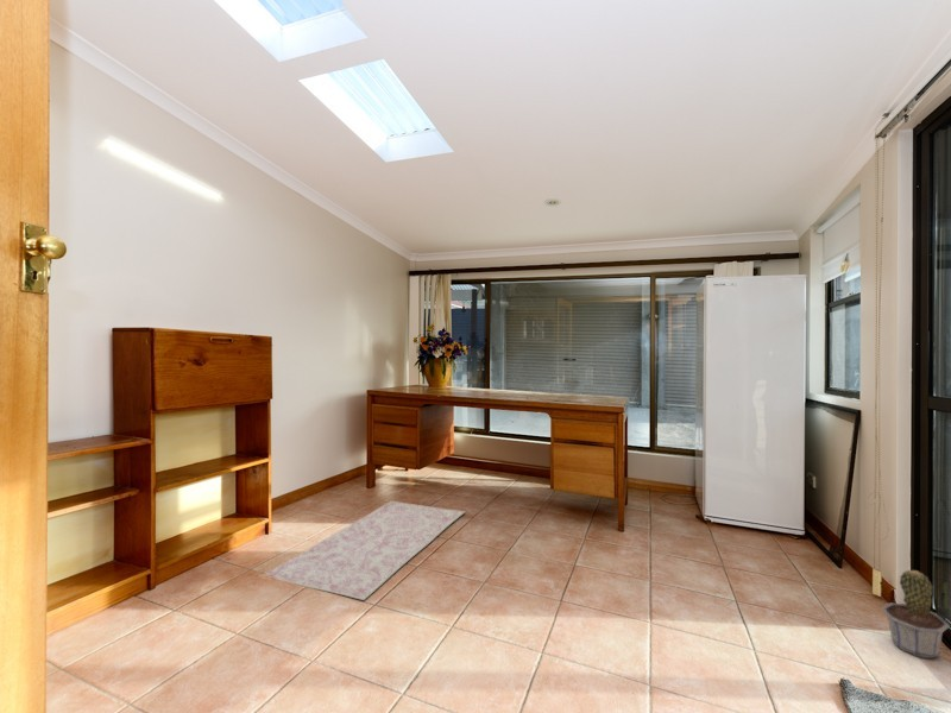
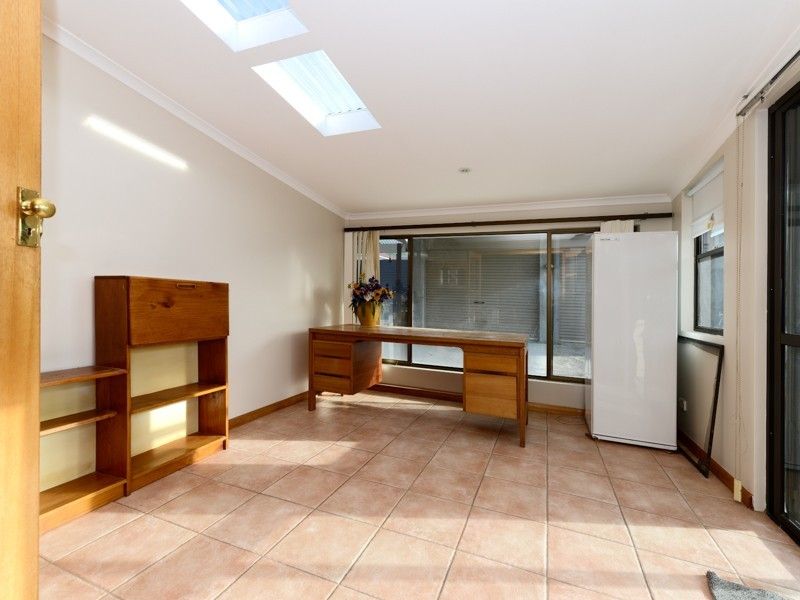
- potted plant (914, 610)
- rug (380, 537)
